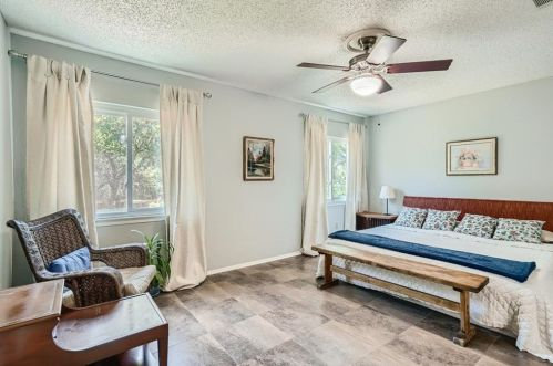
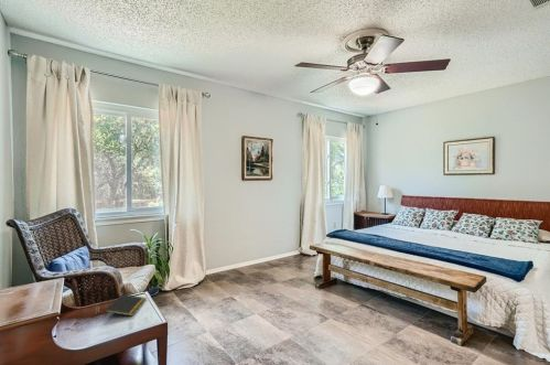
+ notepad (127, 304)
